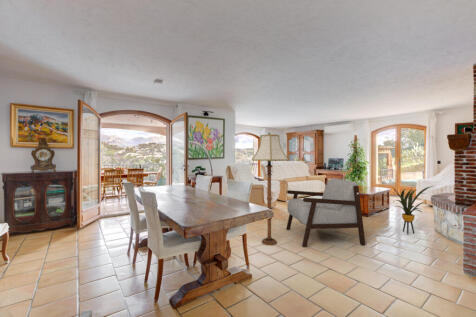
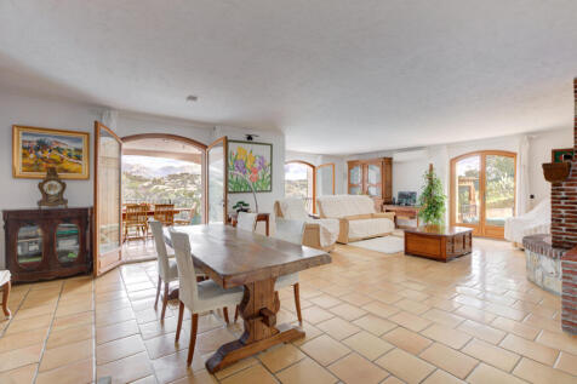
- house plant (411, 210)
- armchair (321, 208)
- floor lamp (269, 187)
